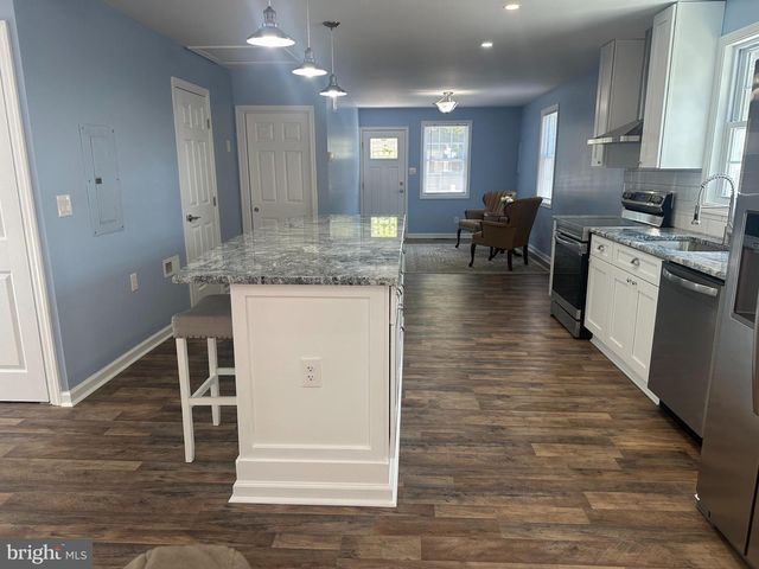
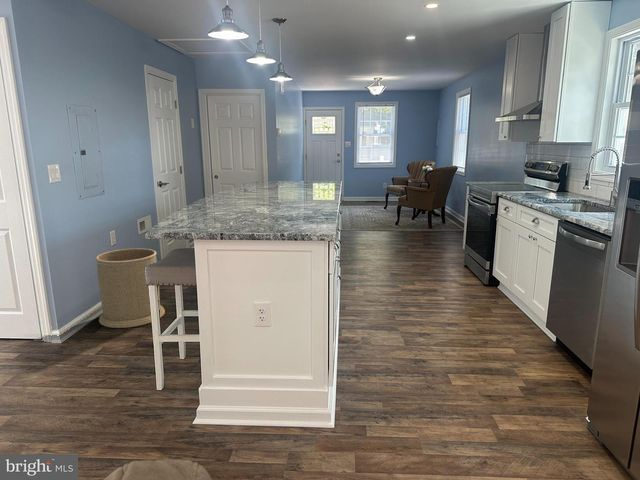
+ trash can (129, 285)
